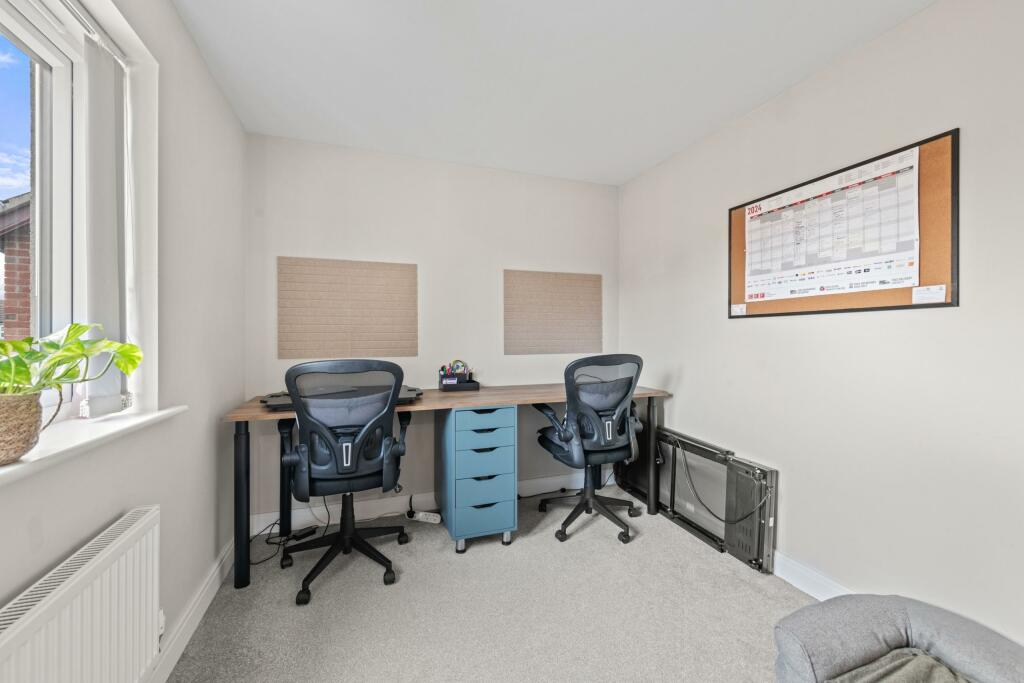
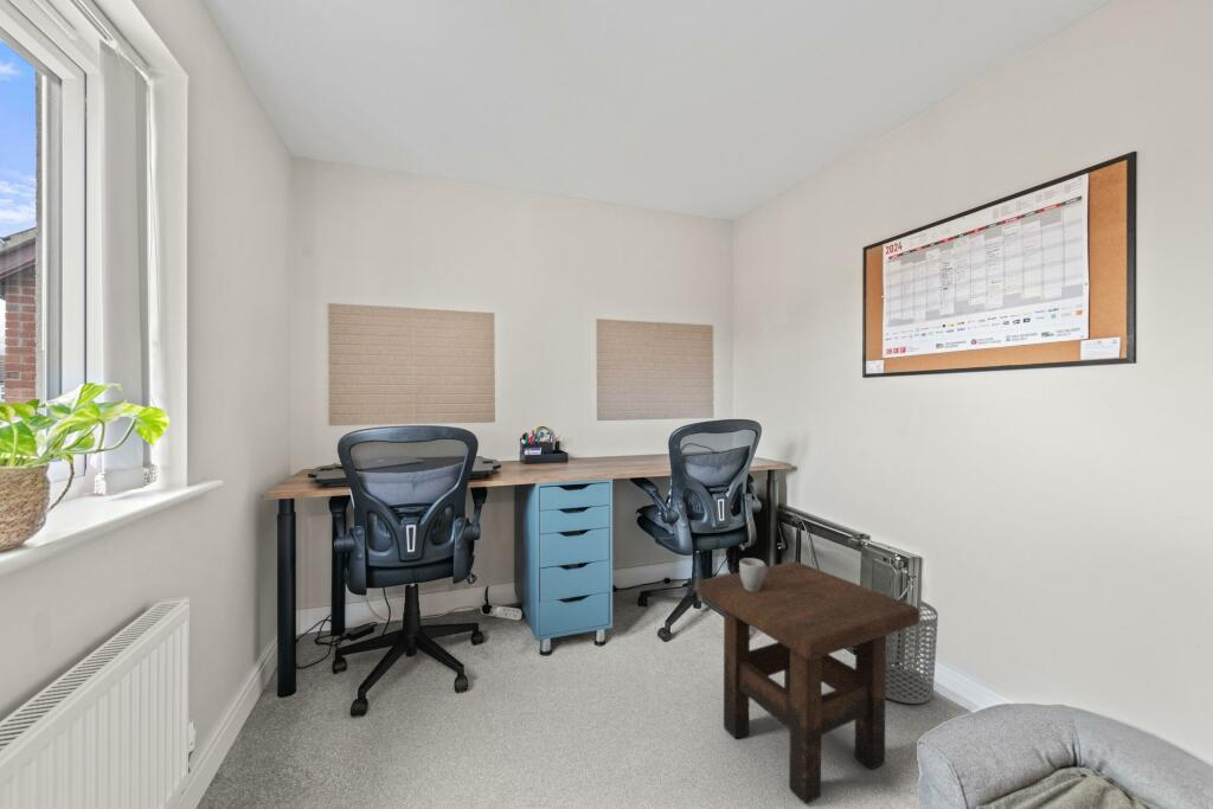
+ side table (800, 668)
+ waste bin (894, 644)
+ mug (755, 573)
